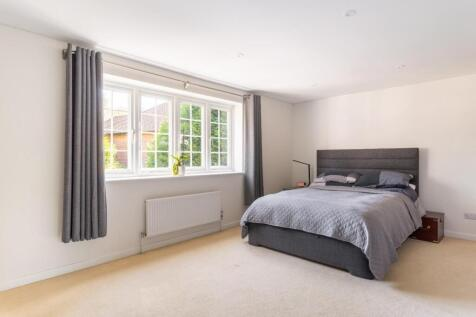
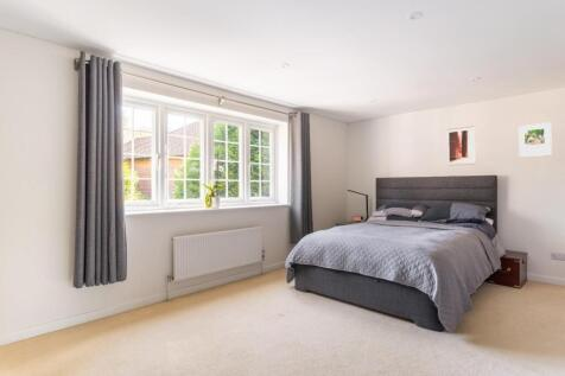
+ wall art (461, 146)
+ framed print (534, 140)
